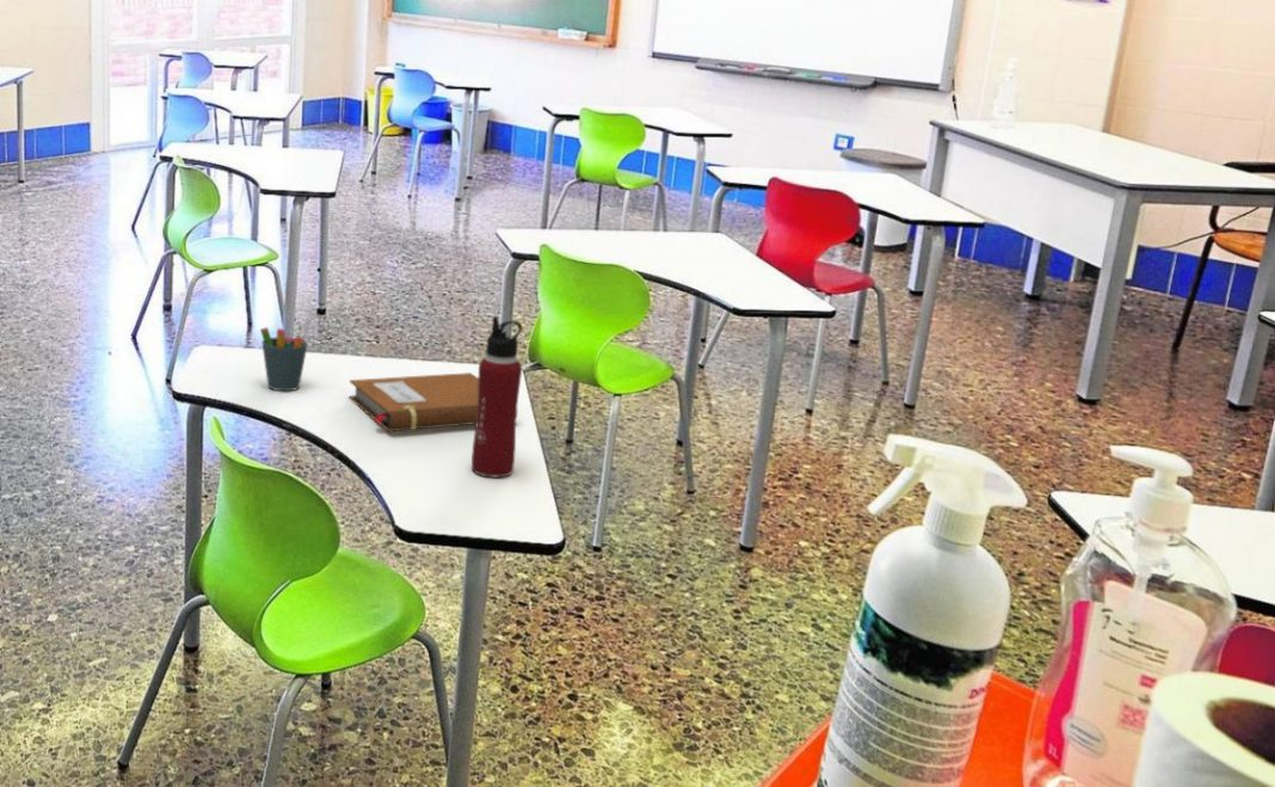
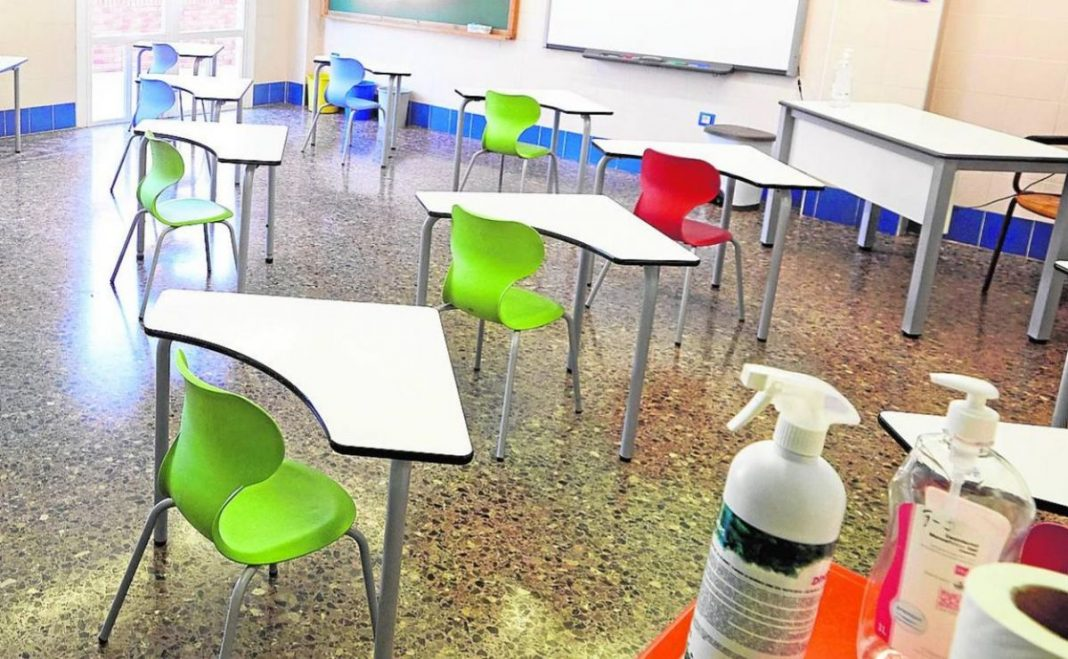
- water bottle (498, 395)
- pen holder (284, 352)
- notebook (430, 401)
